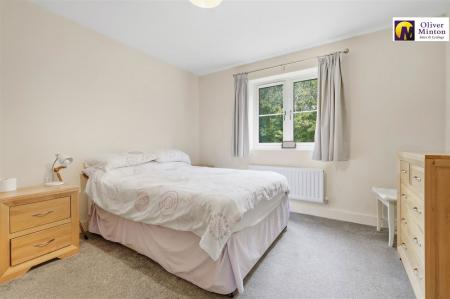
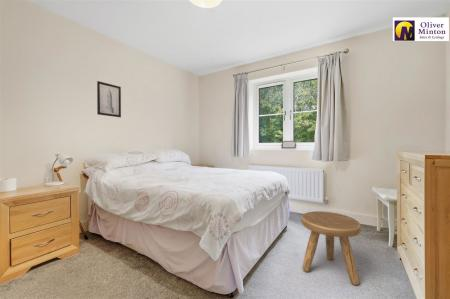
+ wall art (109, 100)
+ stool (329, 244)
